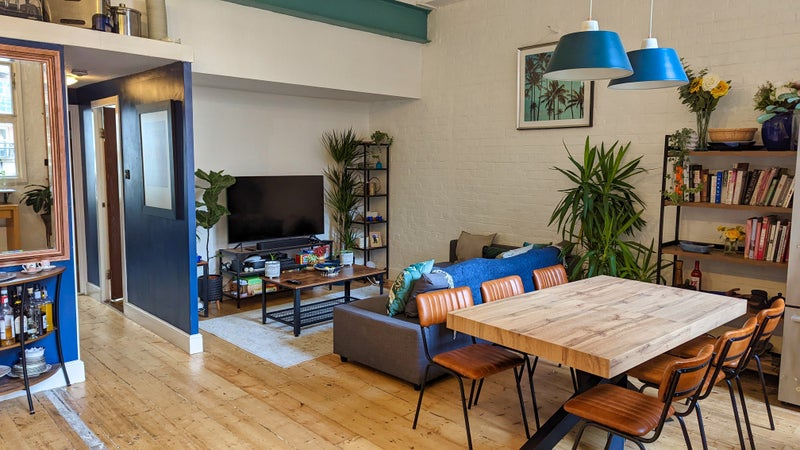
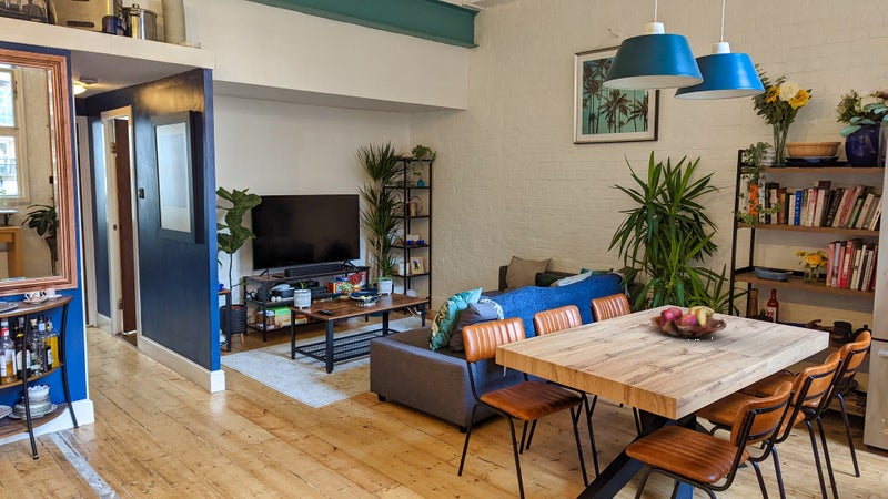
+ fruit basket (689, 320)
